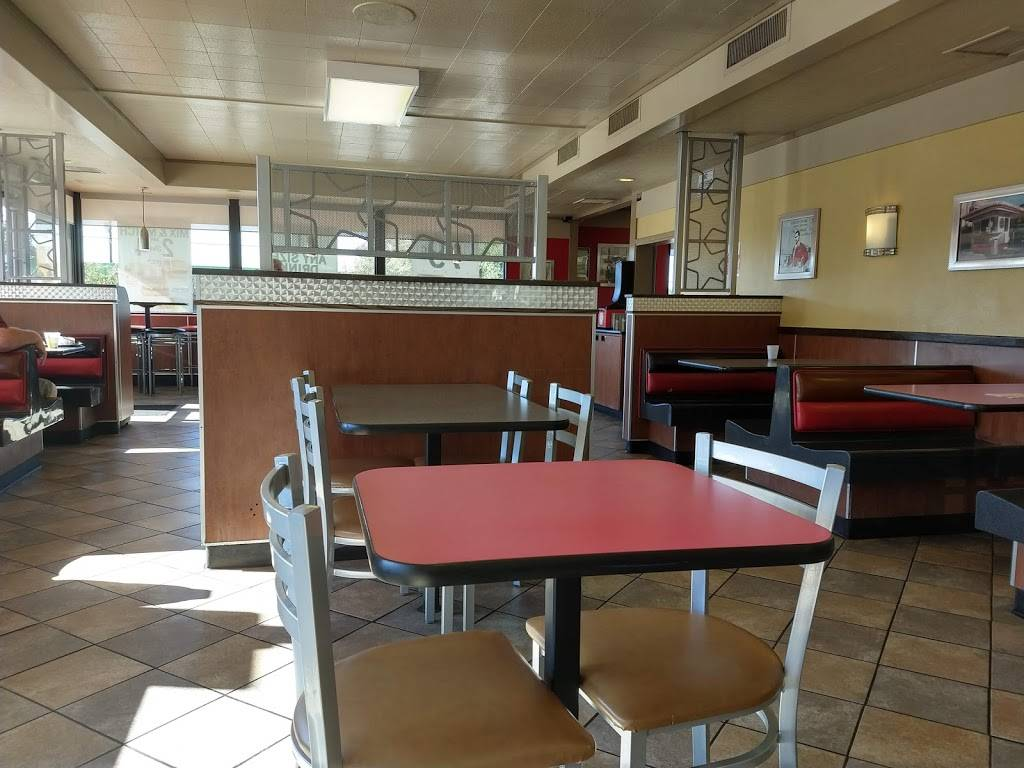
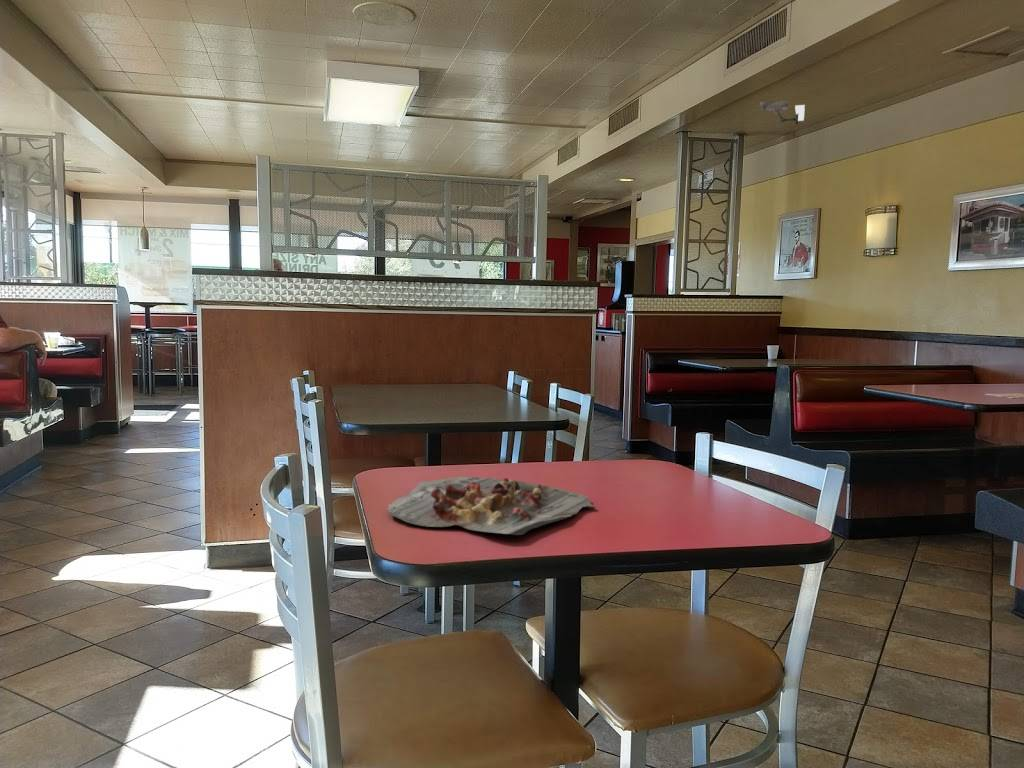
+ security camera (781, 116)
+ food tray (491, 493)
